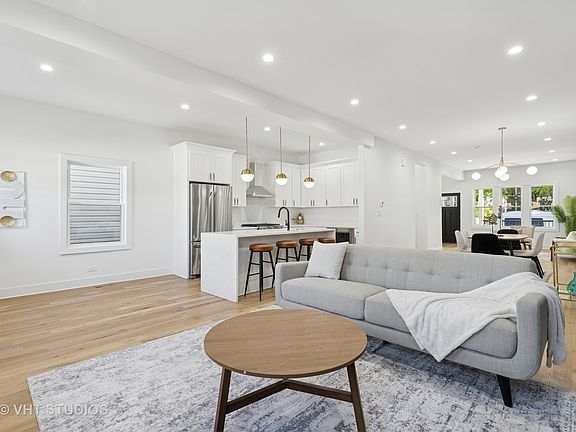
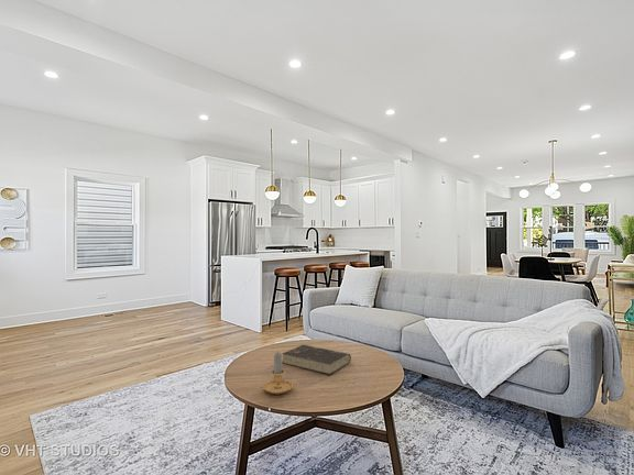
+ book (316, 357)
+ candle (281, 371)
